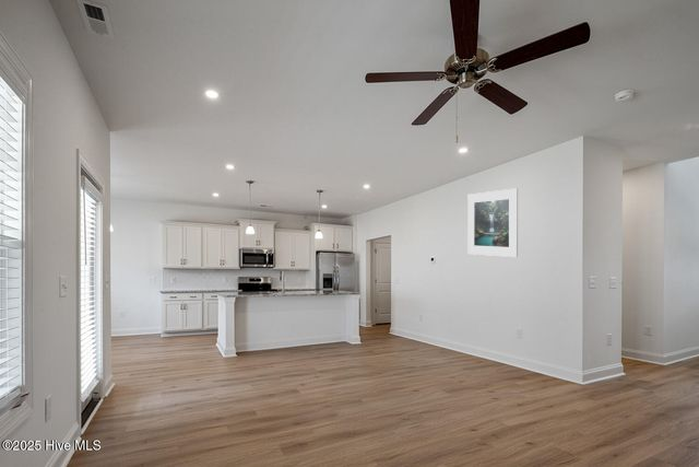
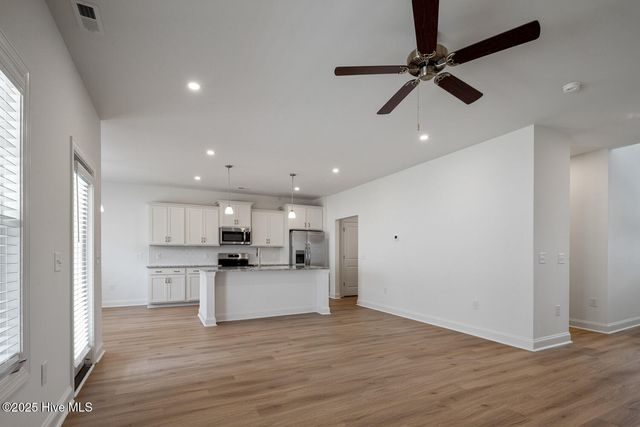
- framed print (490, 223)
